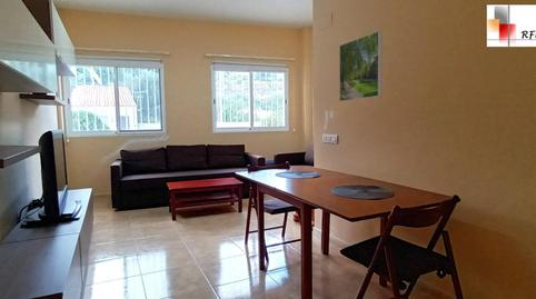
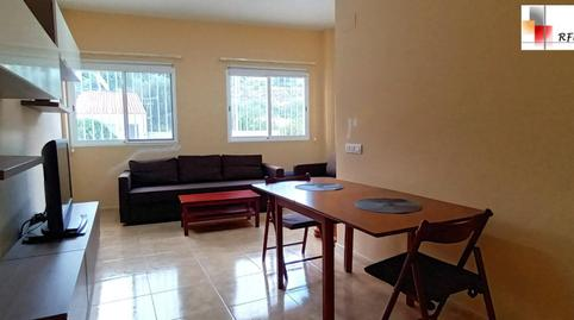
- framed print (358, 69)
